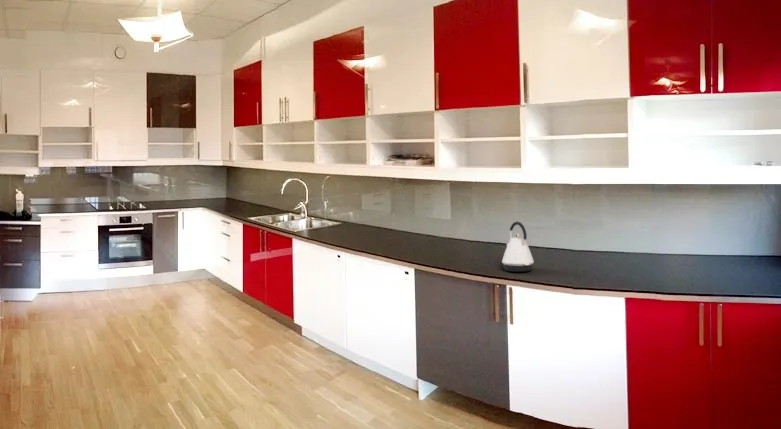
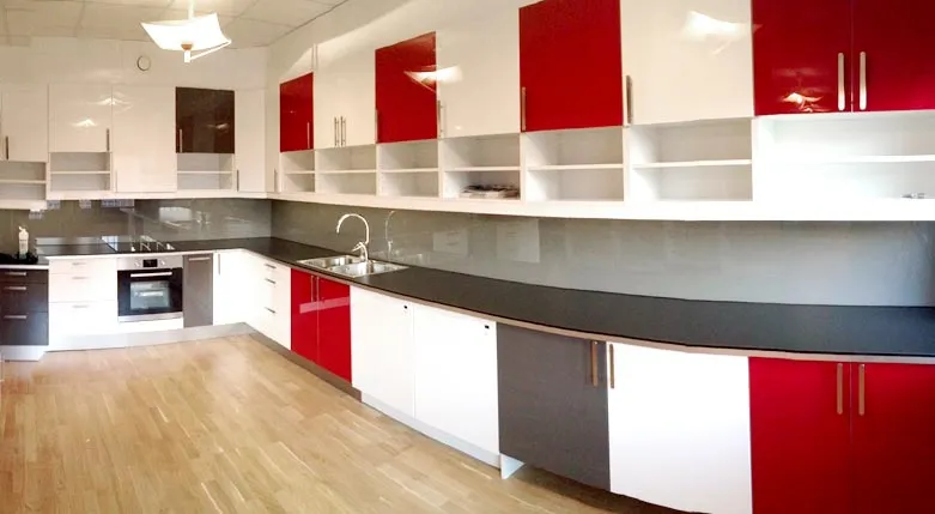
- kettle (517, 245)
